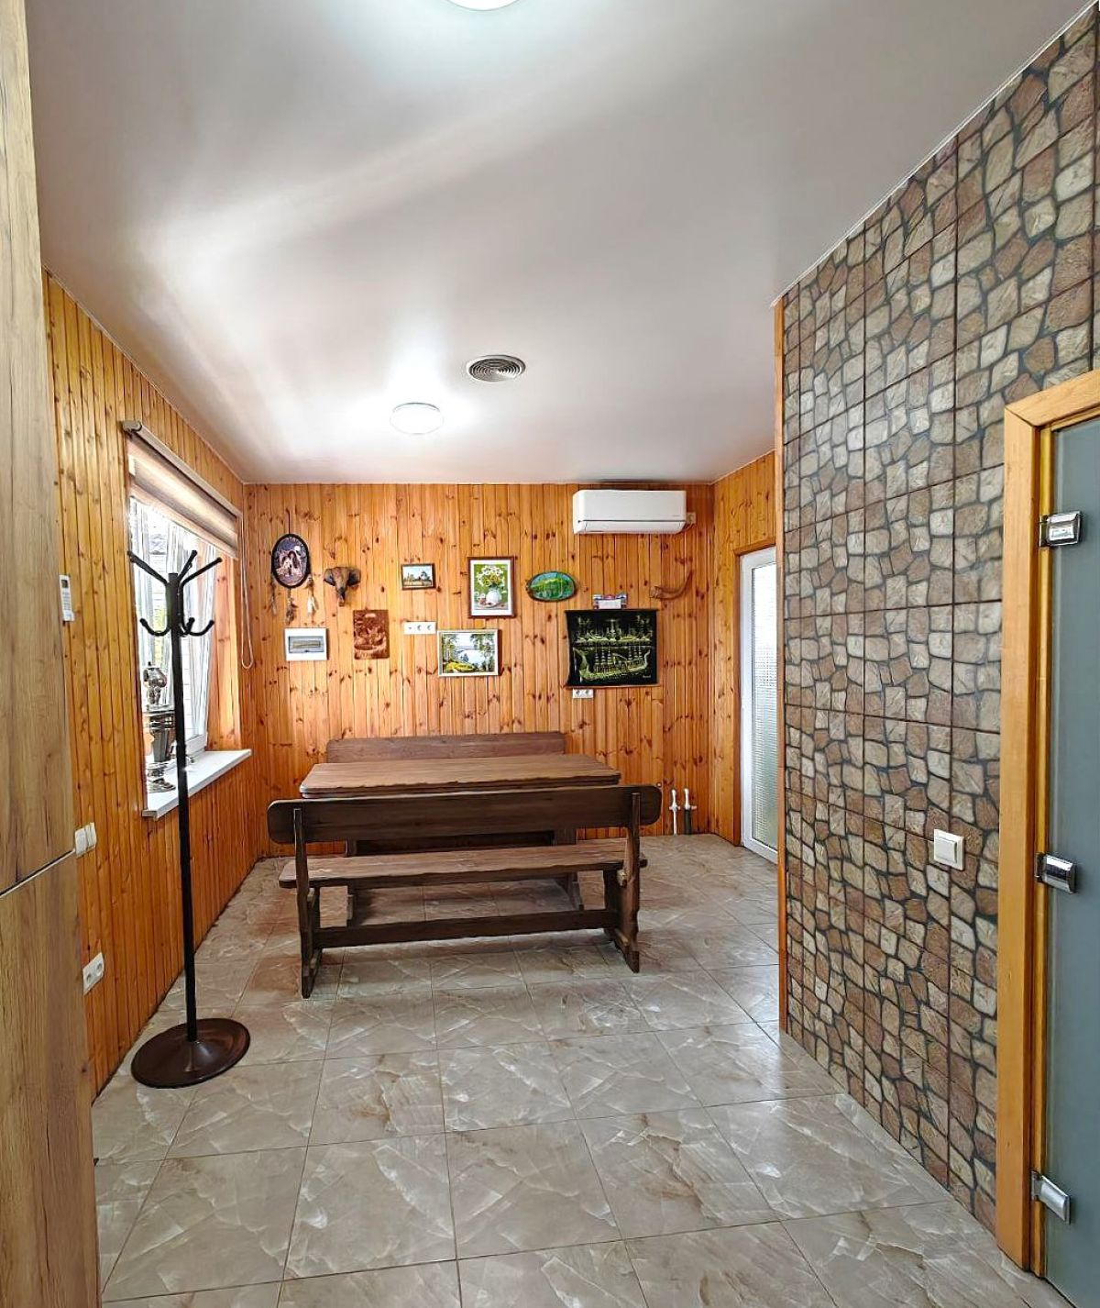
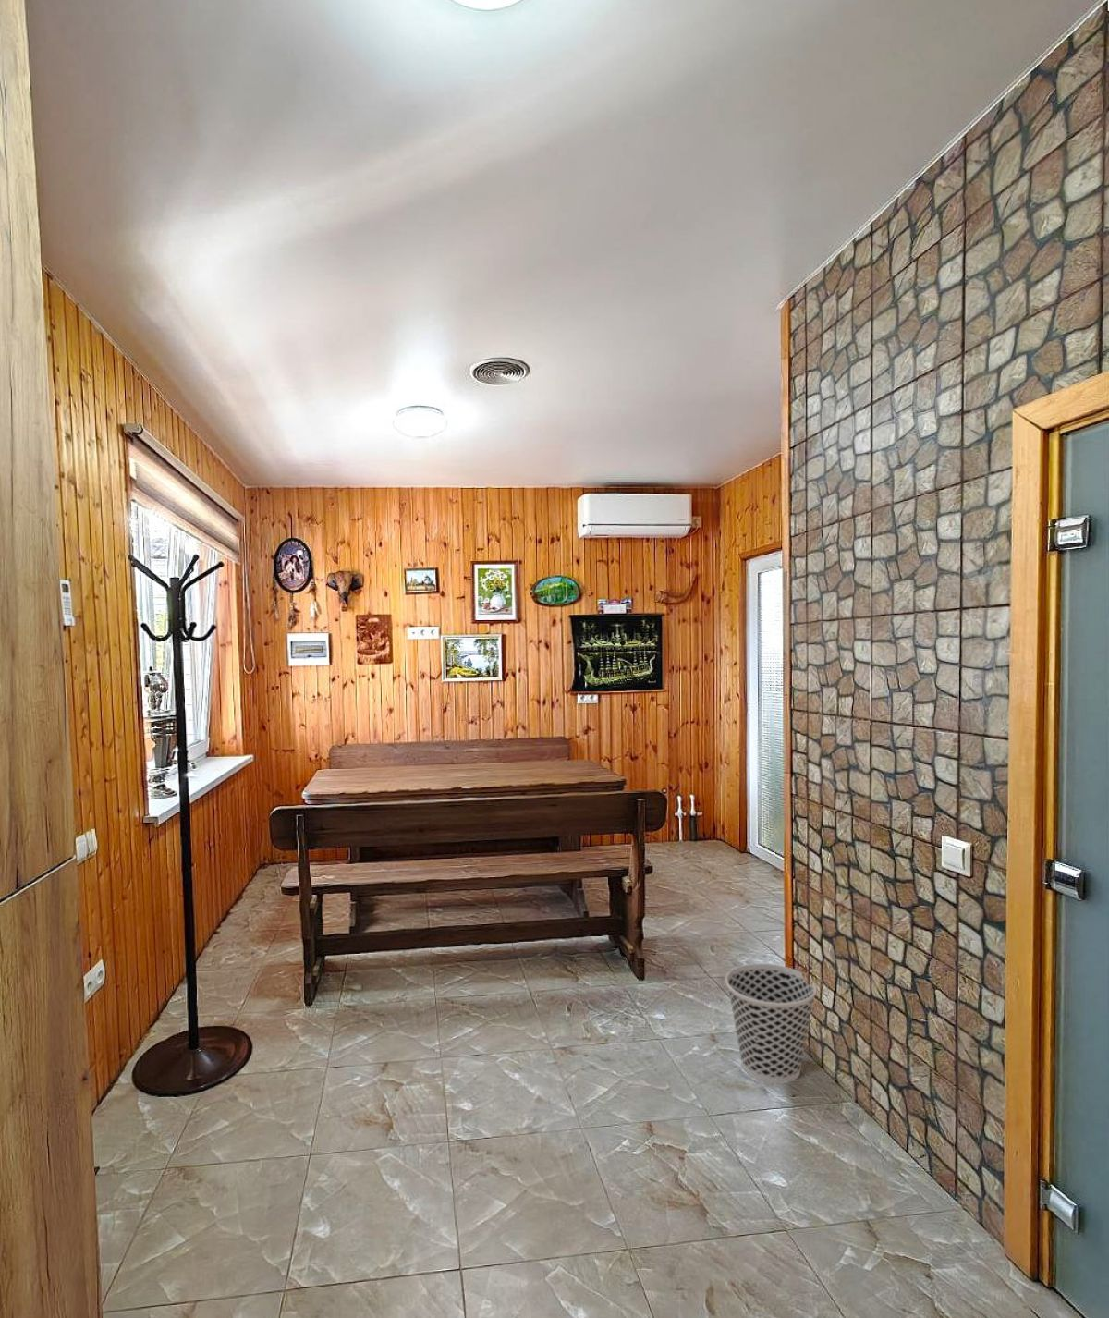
+ wastebasket (770, 1024)
